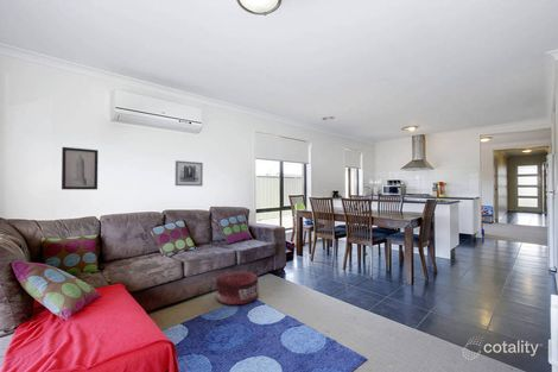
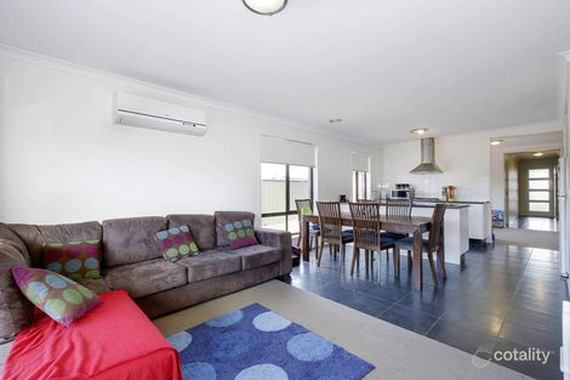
- wall art (80, 169)
- pouf (237, 285)
- wall art (189, 174)
